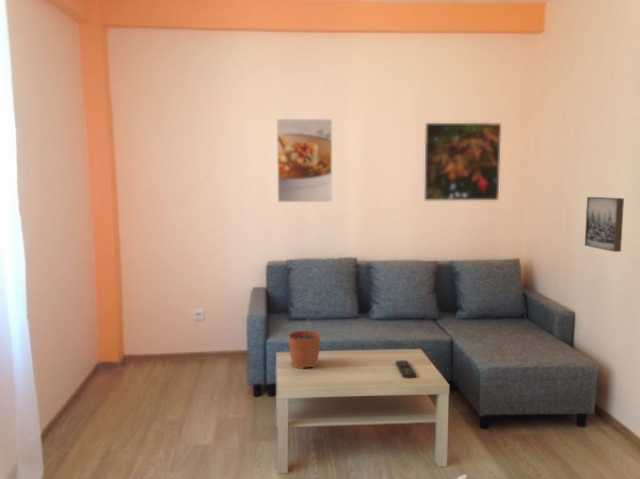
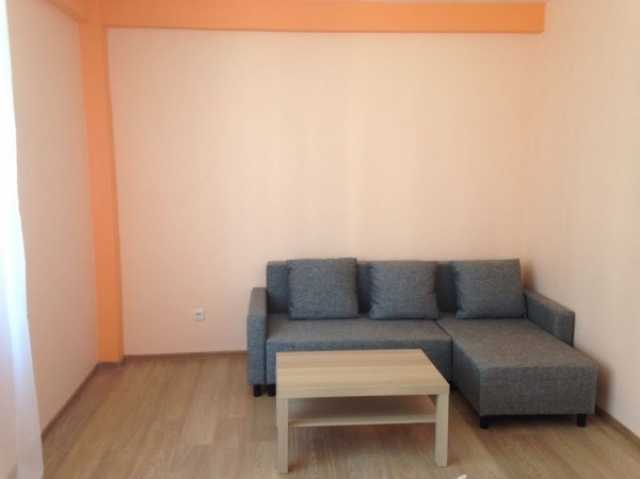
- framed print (462, 162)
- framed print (304, 161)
- wall art (603, 223)
- remote control (405, 368)
- plant pot (304, 342)
